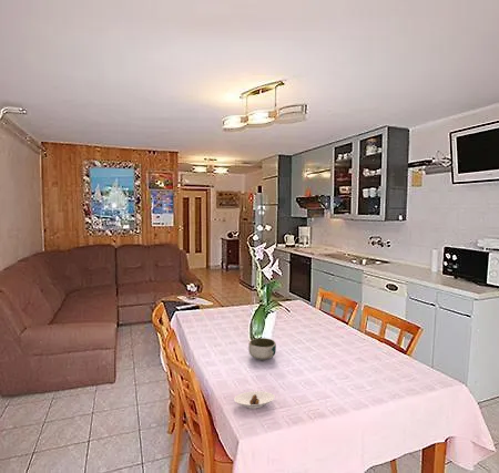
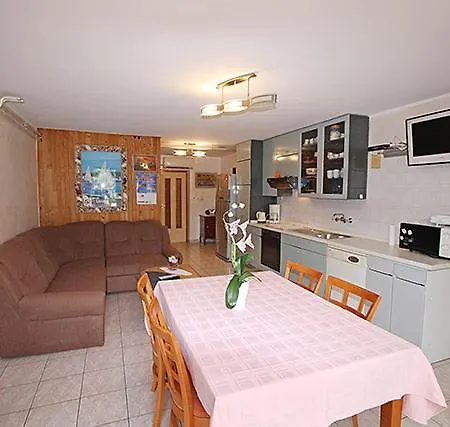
- bowl (262, 349)
- saucer (254, 400)
